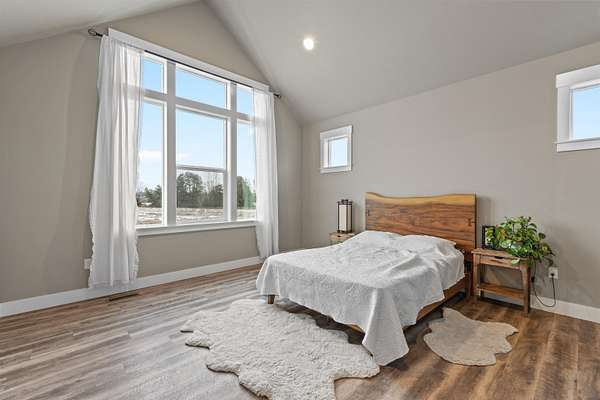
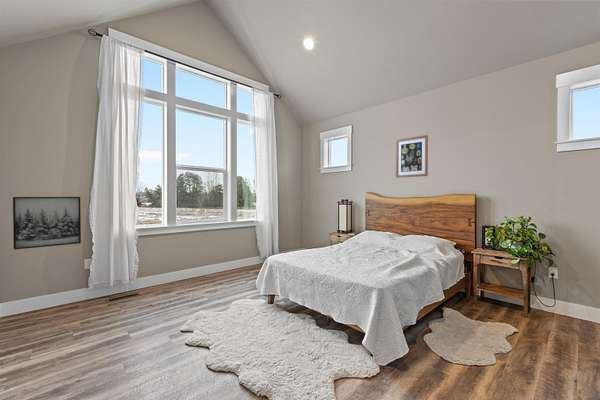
+ wall art (411, 157)
+ wall art (48, 221)
